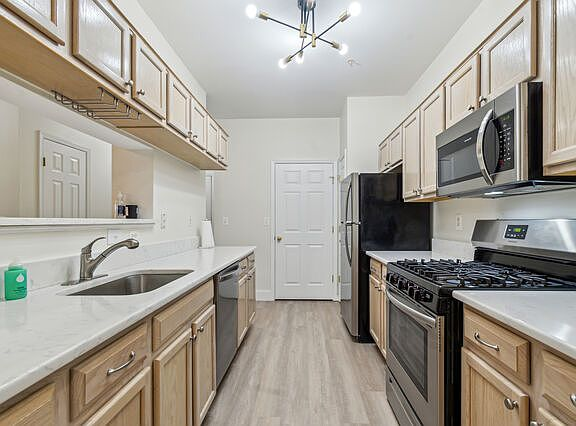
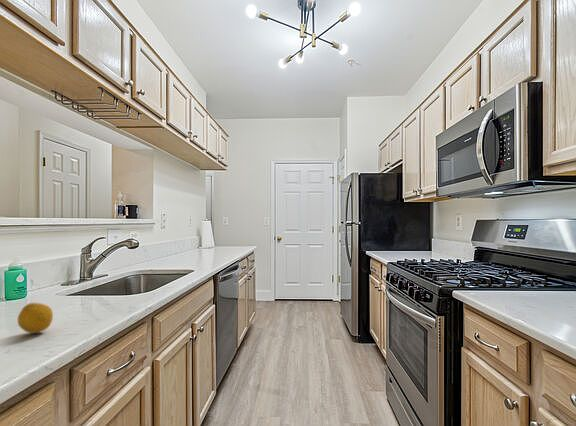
+ fruit (35, 317)
